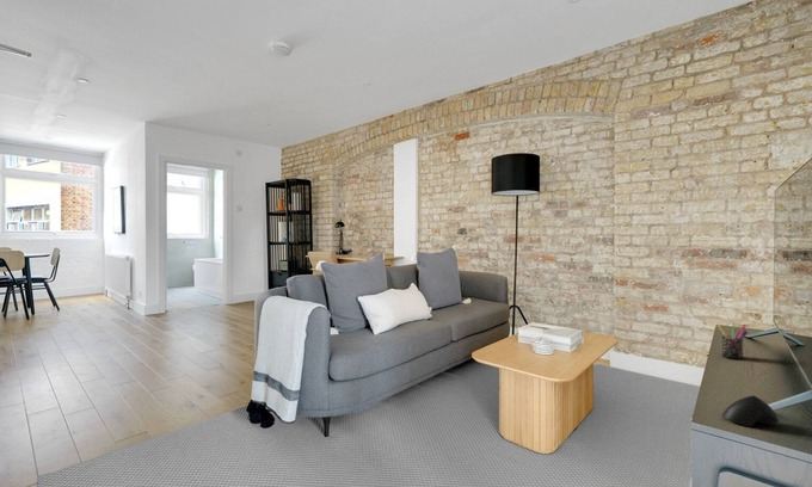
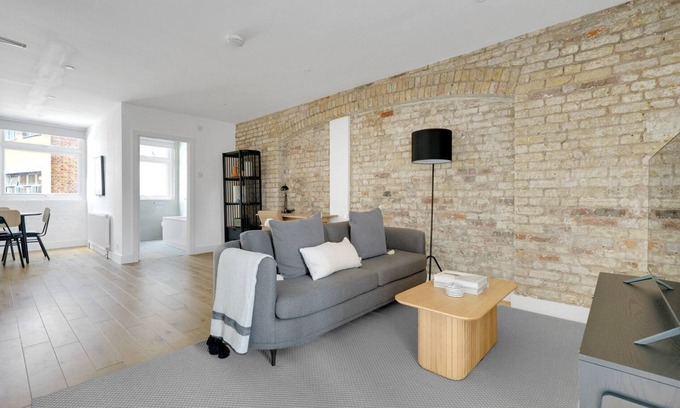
- pen holder (733, 339)
- computer mouse (749, 407)
